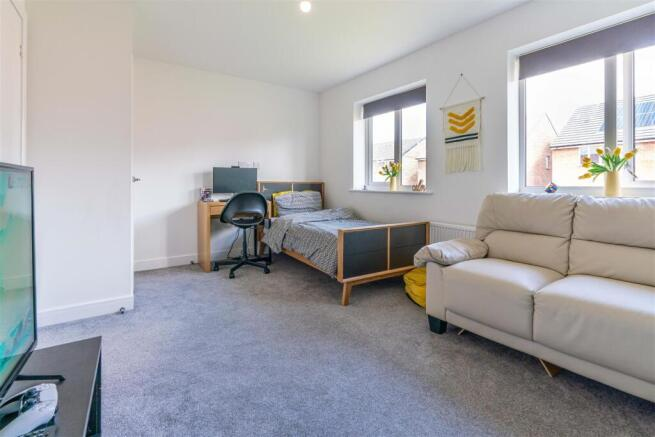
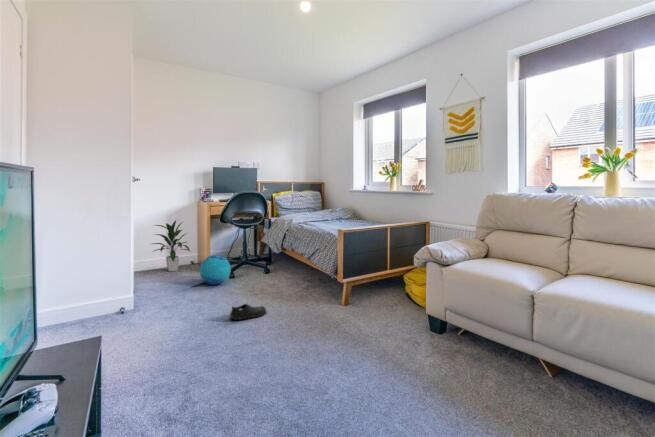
+ decorative ball (215, 269)
+ indoor plant (171, 244)
+ shoe (248, 309)
